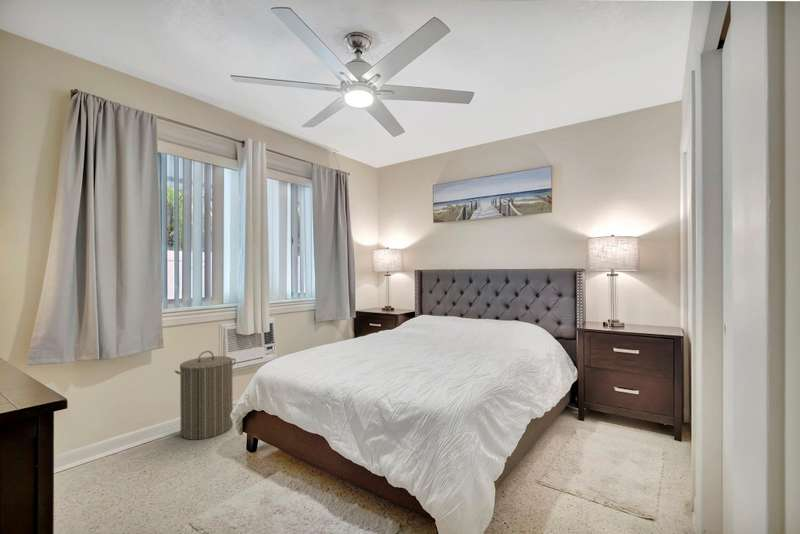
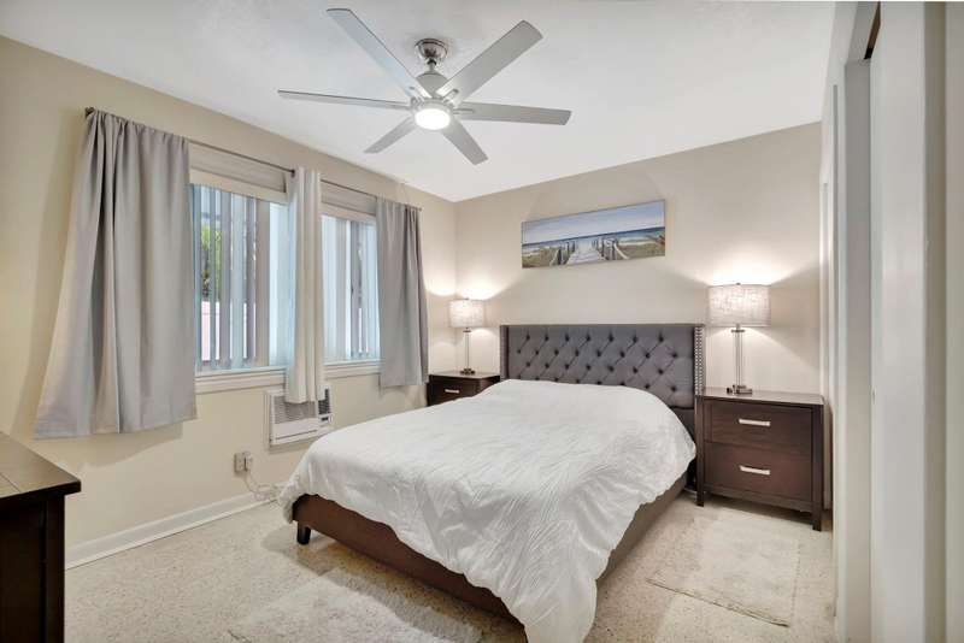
- laundry hamper (207, 390)
